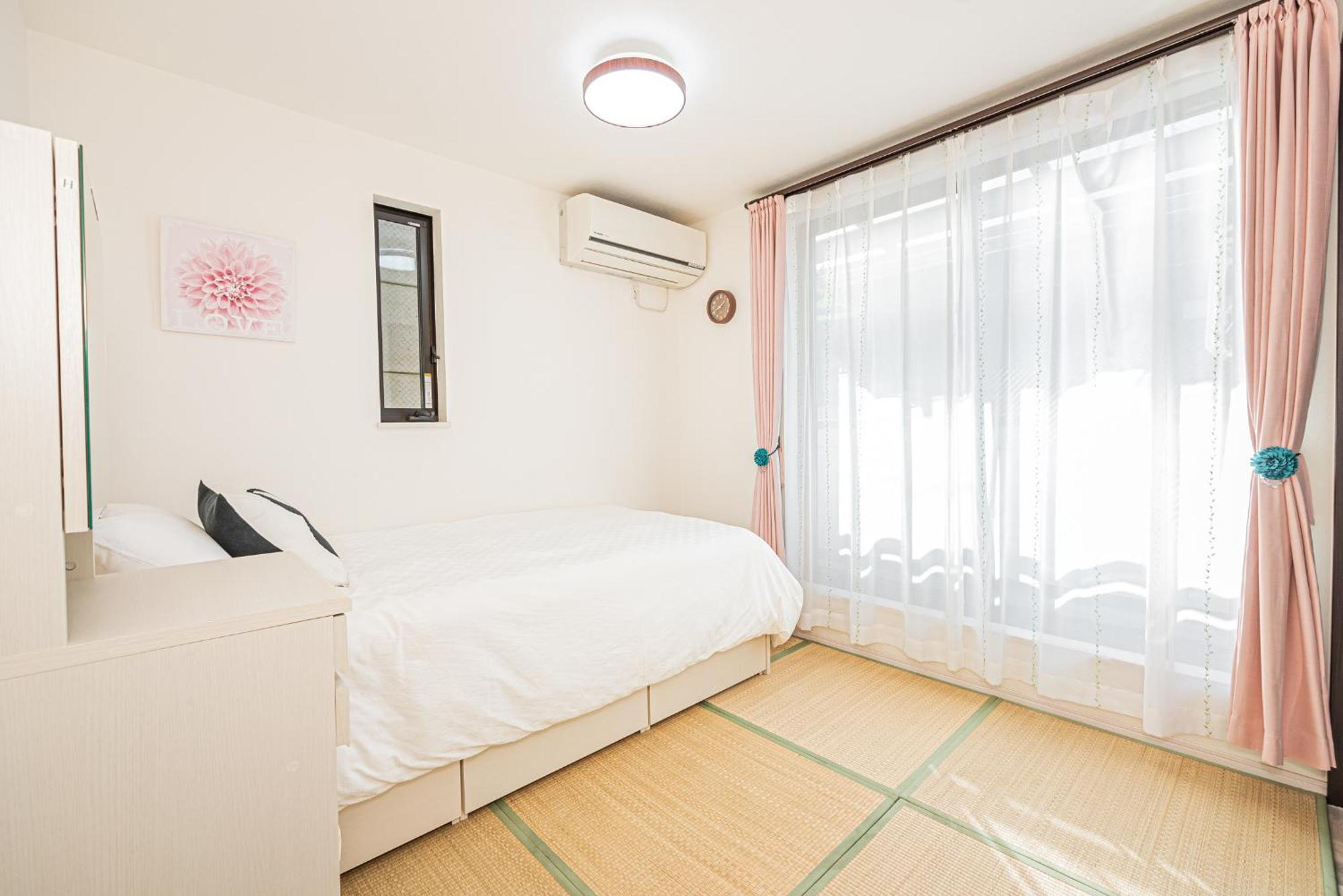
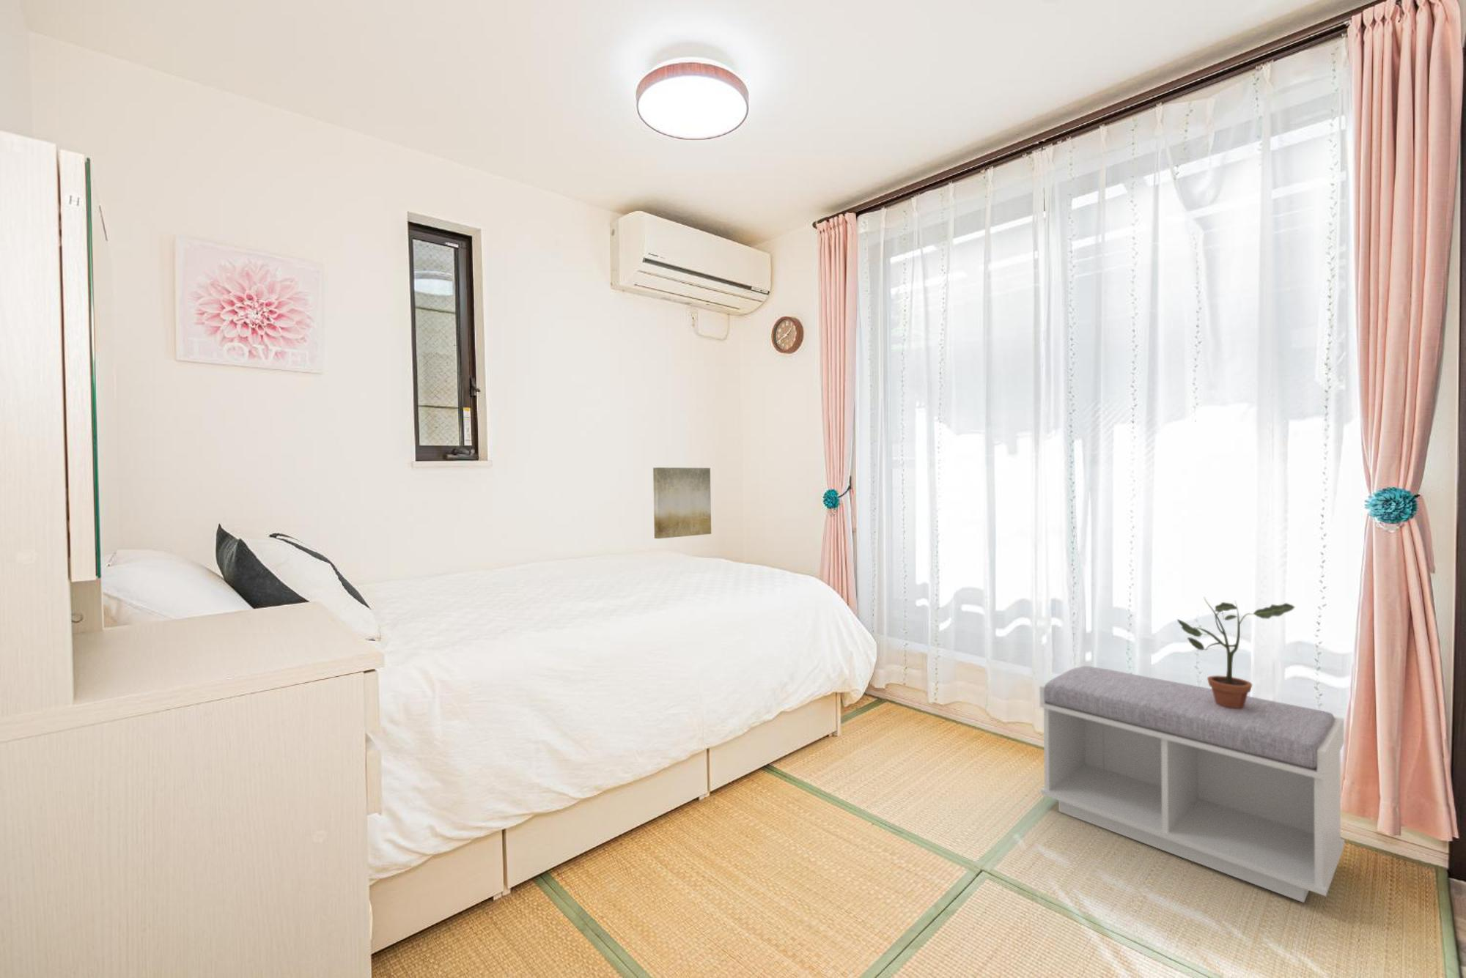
+ bench (1179, 763)
+ wall art (683, 502)
+ potted plant (1235, 649)
